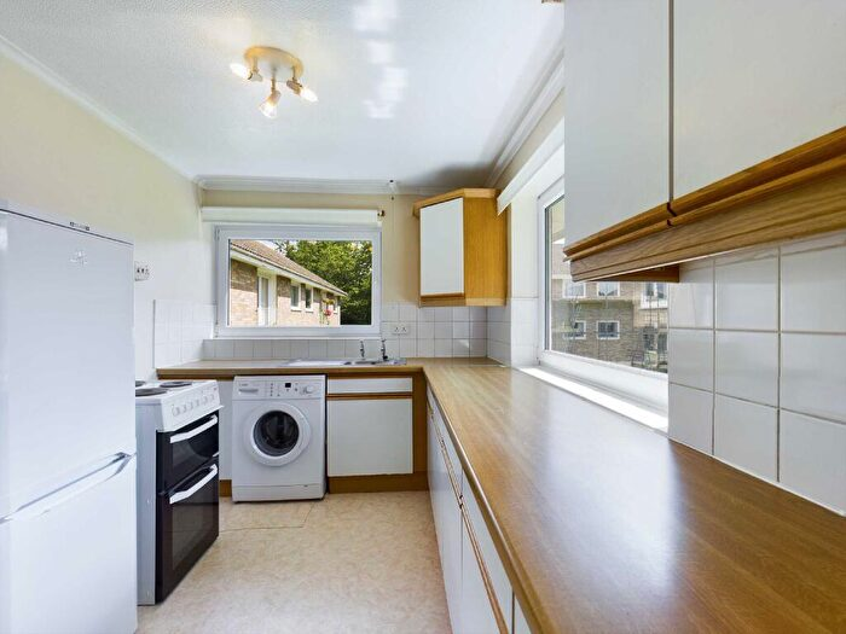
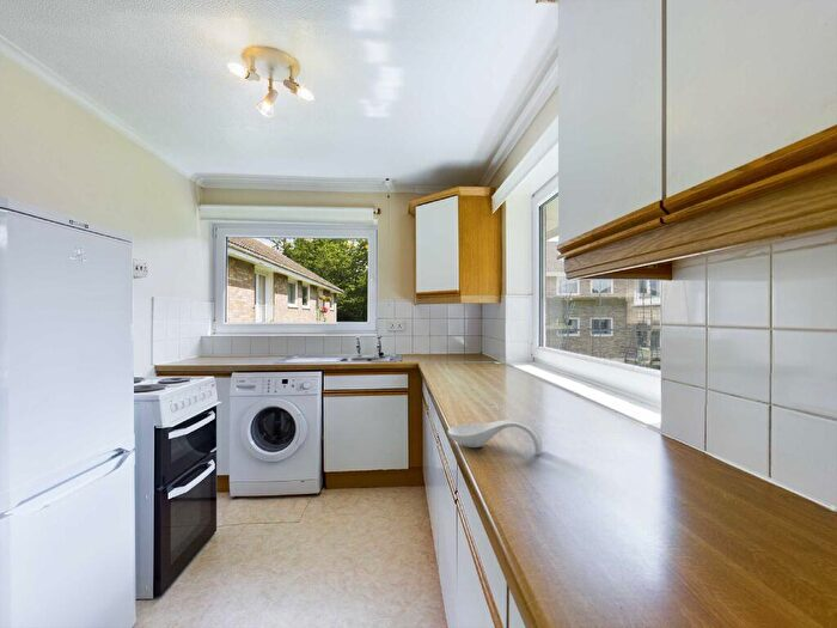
+ spoon rest (493, 432)
